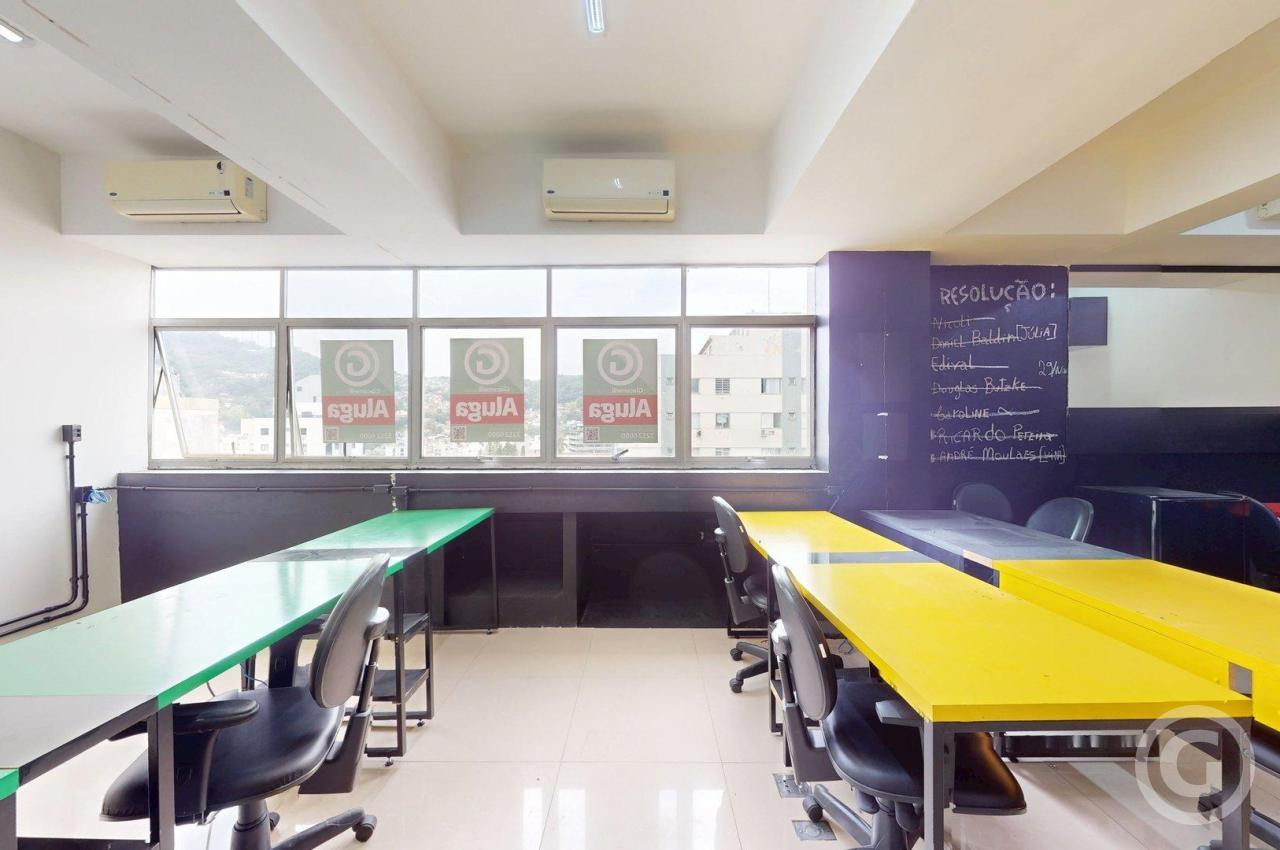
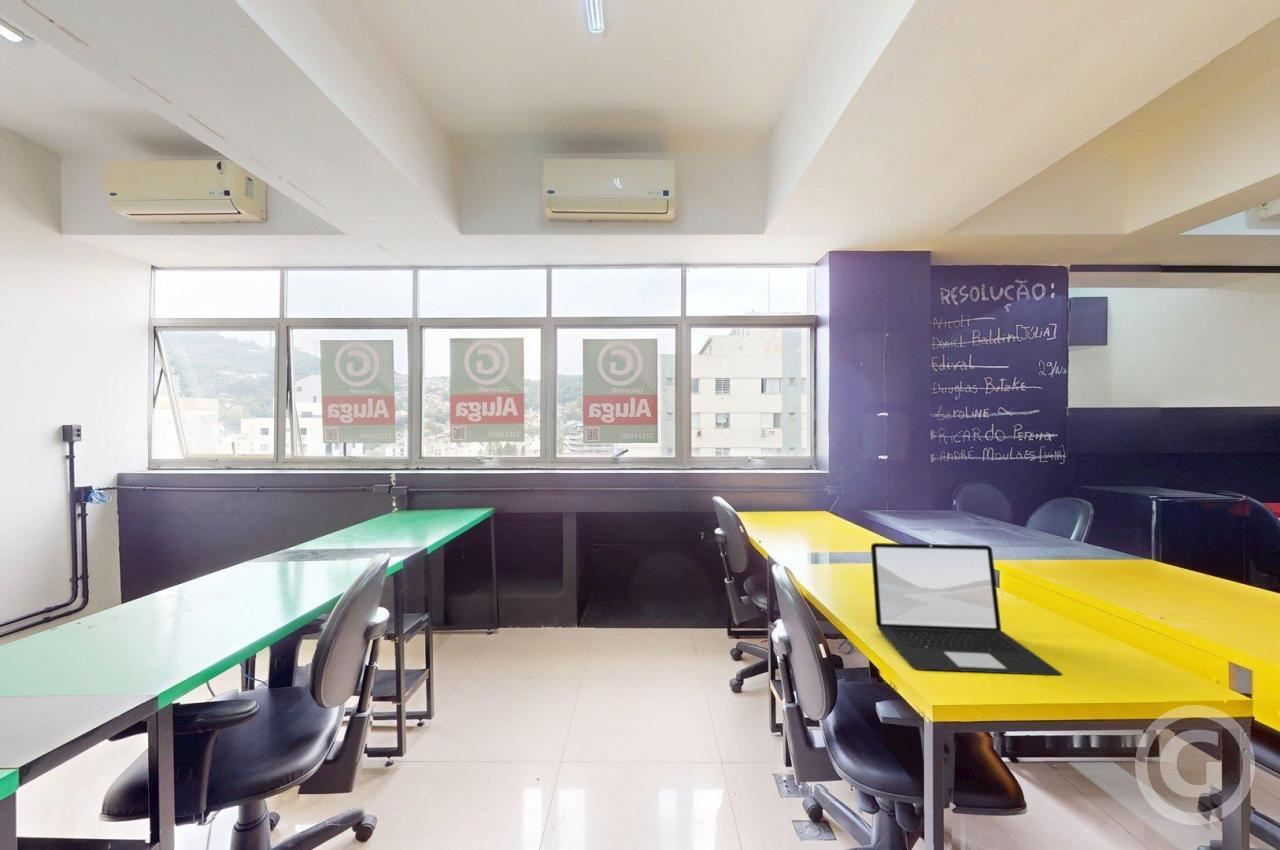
+ laptop (955, 602)
